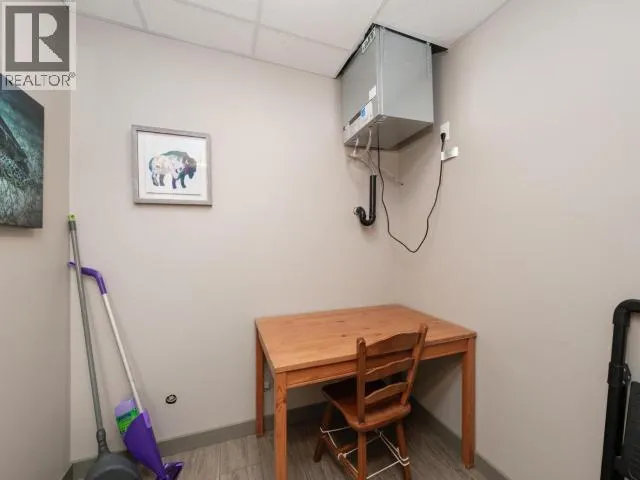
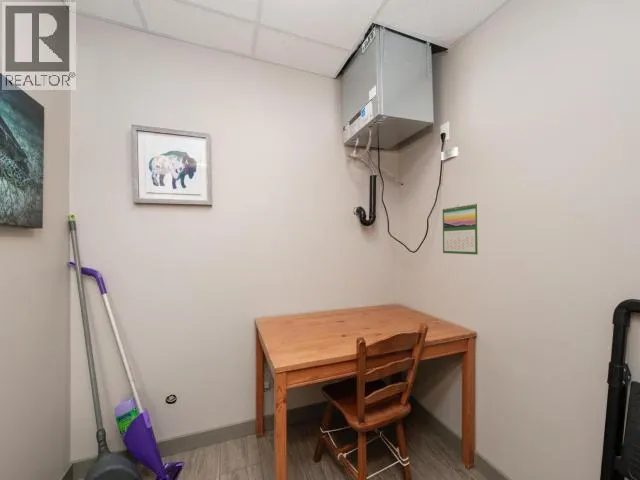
+ calendar (459, 229)
